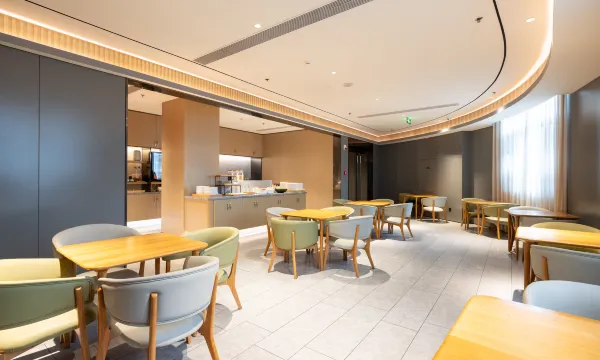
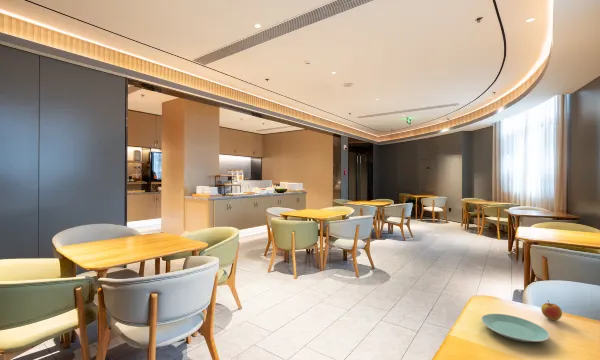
+ plate (513, 328)
+ apple (551, 309)
